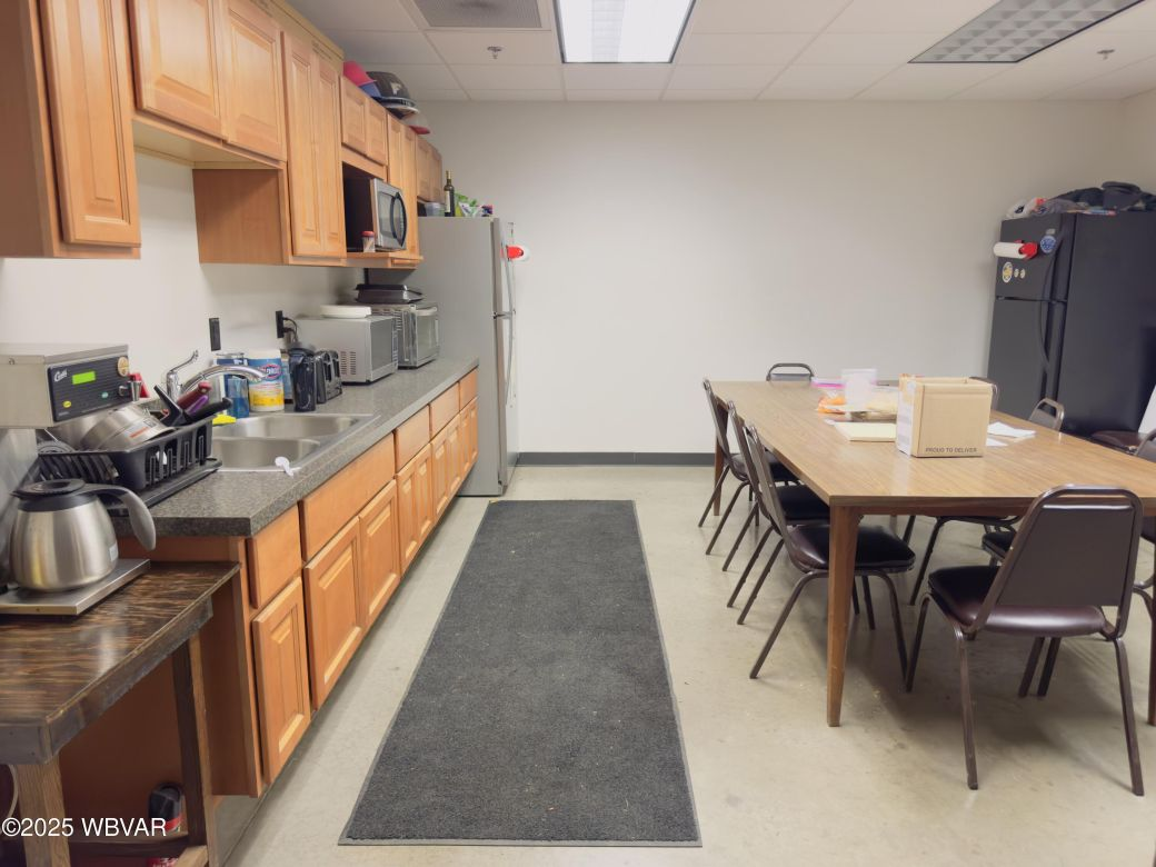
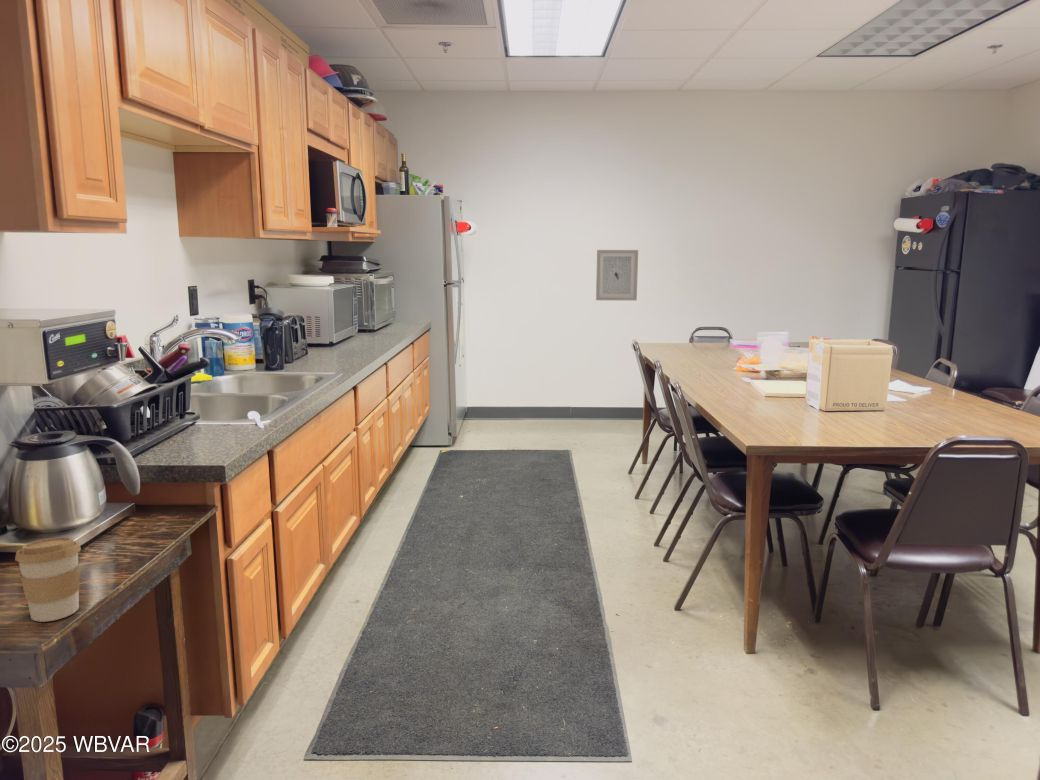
+ wall art (616, 275)
+ coffee cup (51, 576)
